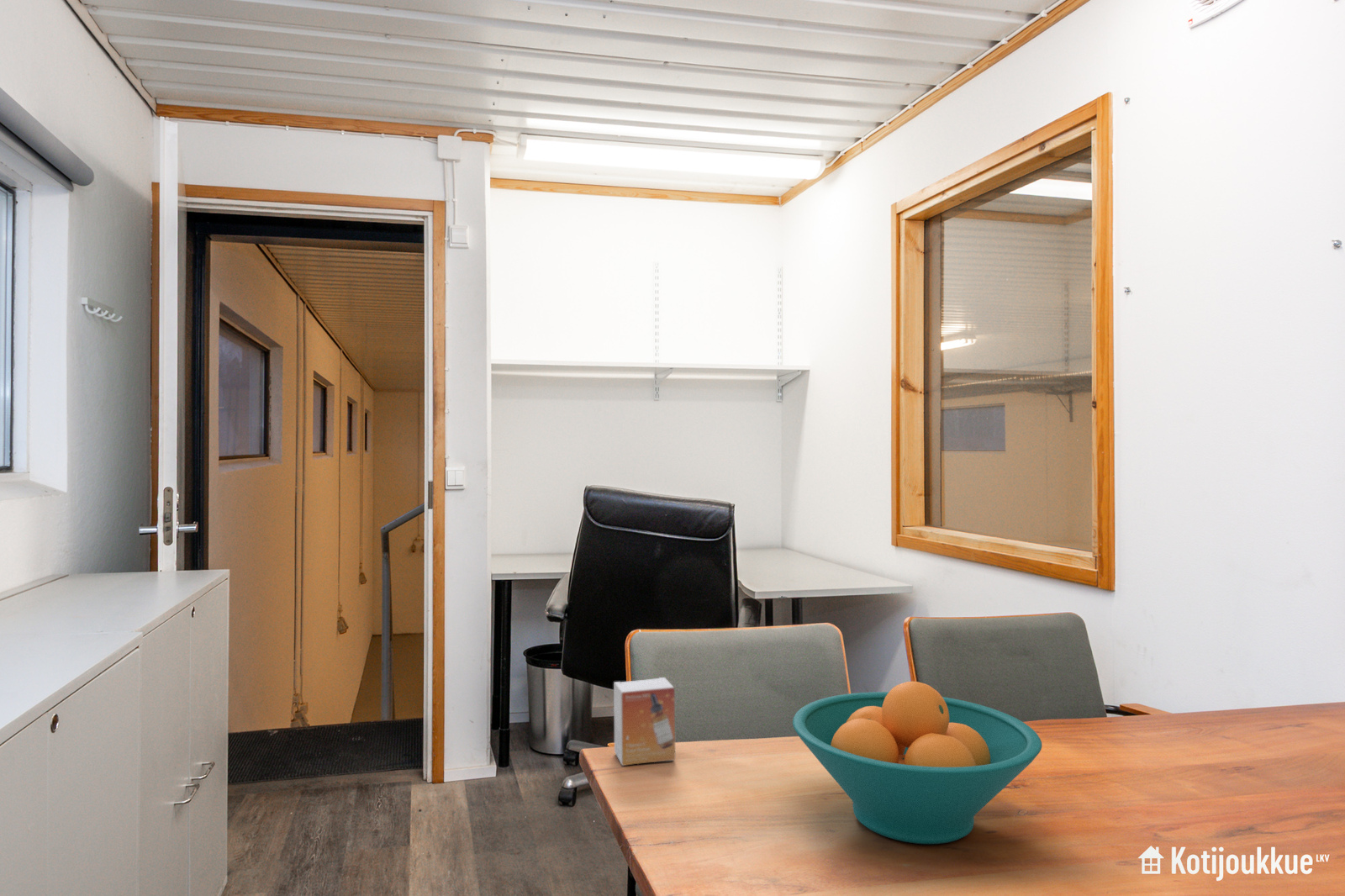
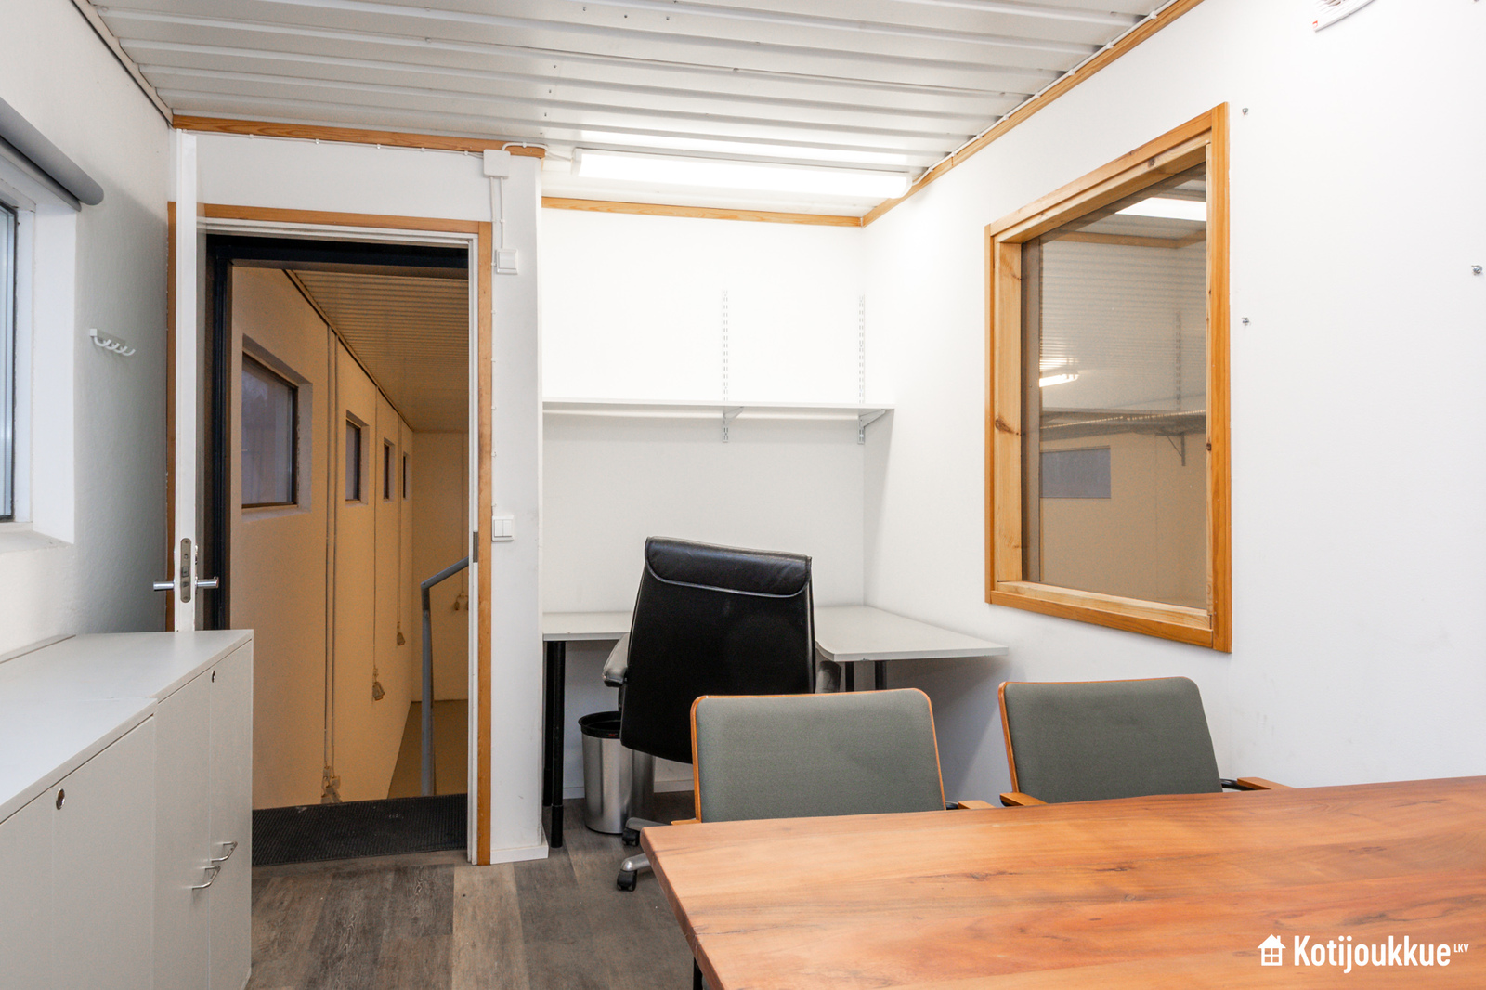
- small box (644, 719)
- fruit bowl (912, 751)
